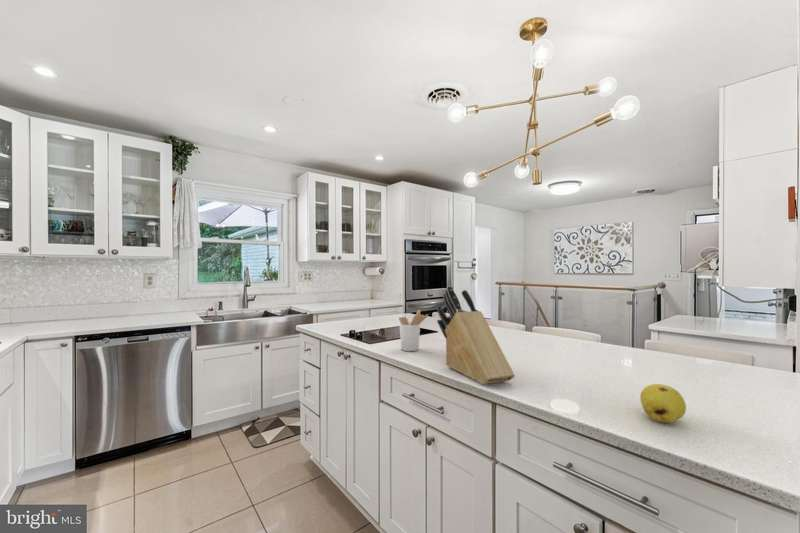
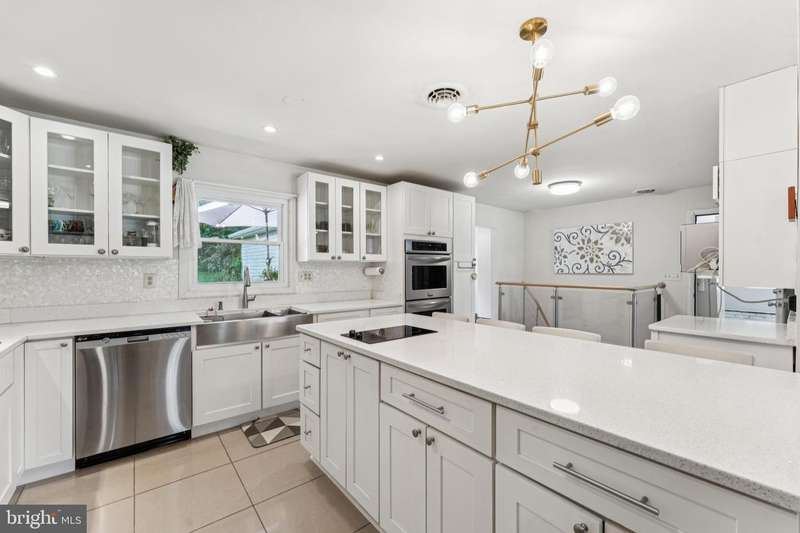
- knife block (470, 329)
- utensil holder (413, 330)
- fruit (662, 401)
